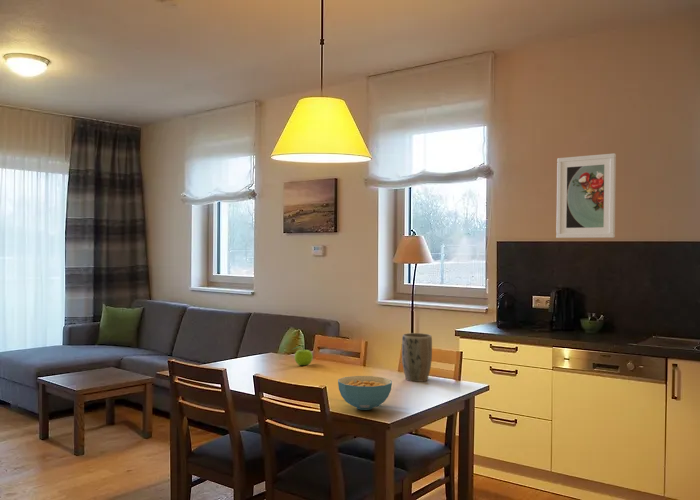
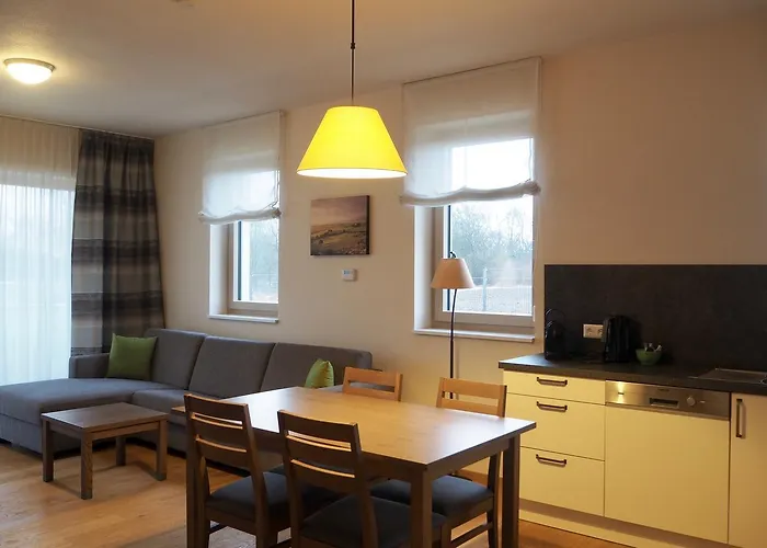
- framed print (585, 196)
- cereal bowl (364, 394)
- plant pot (416, 357)
- fruit (300, 355)
